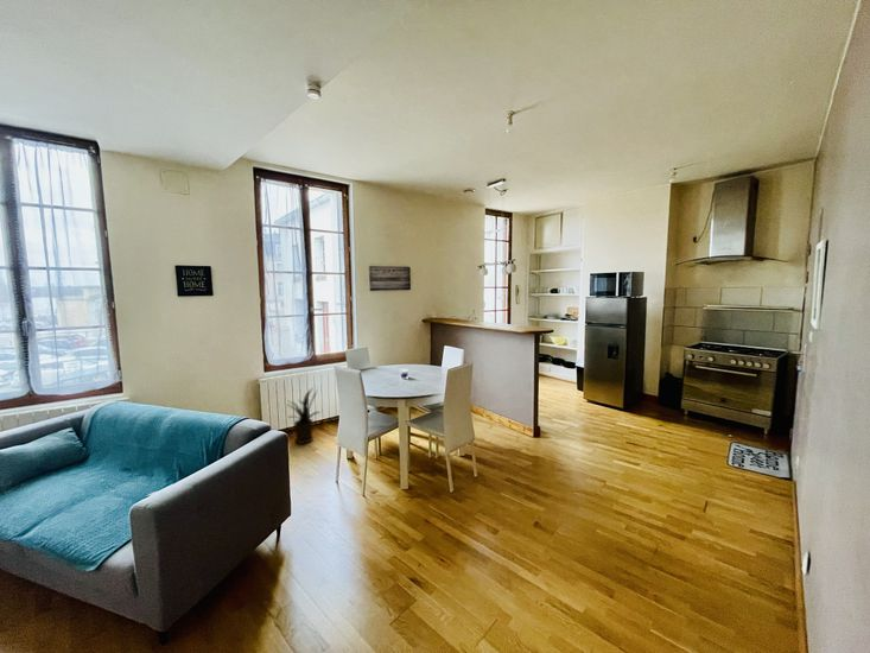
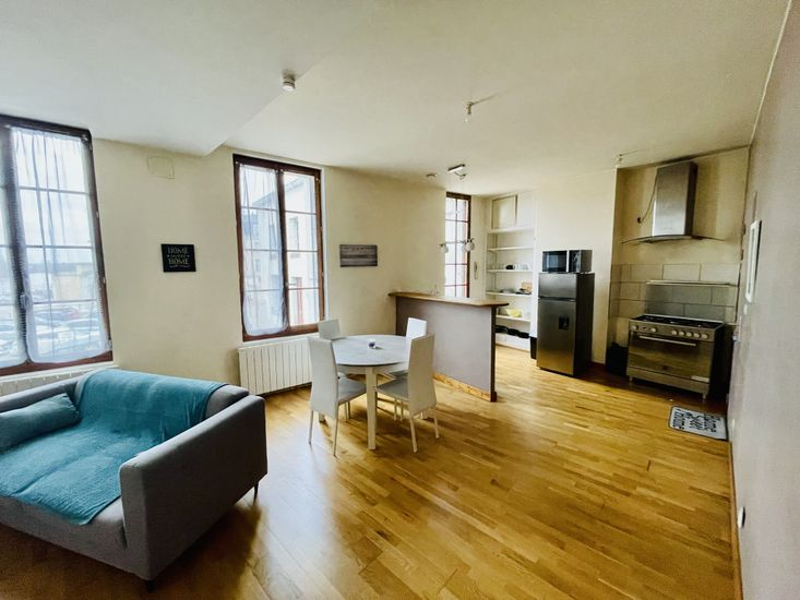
- house plant (300, 416)
